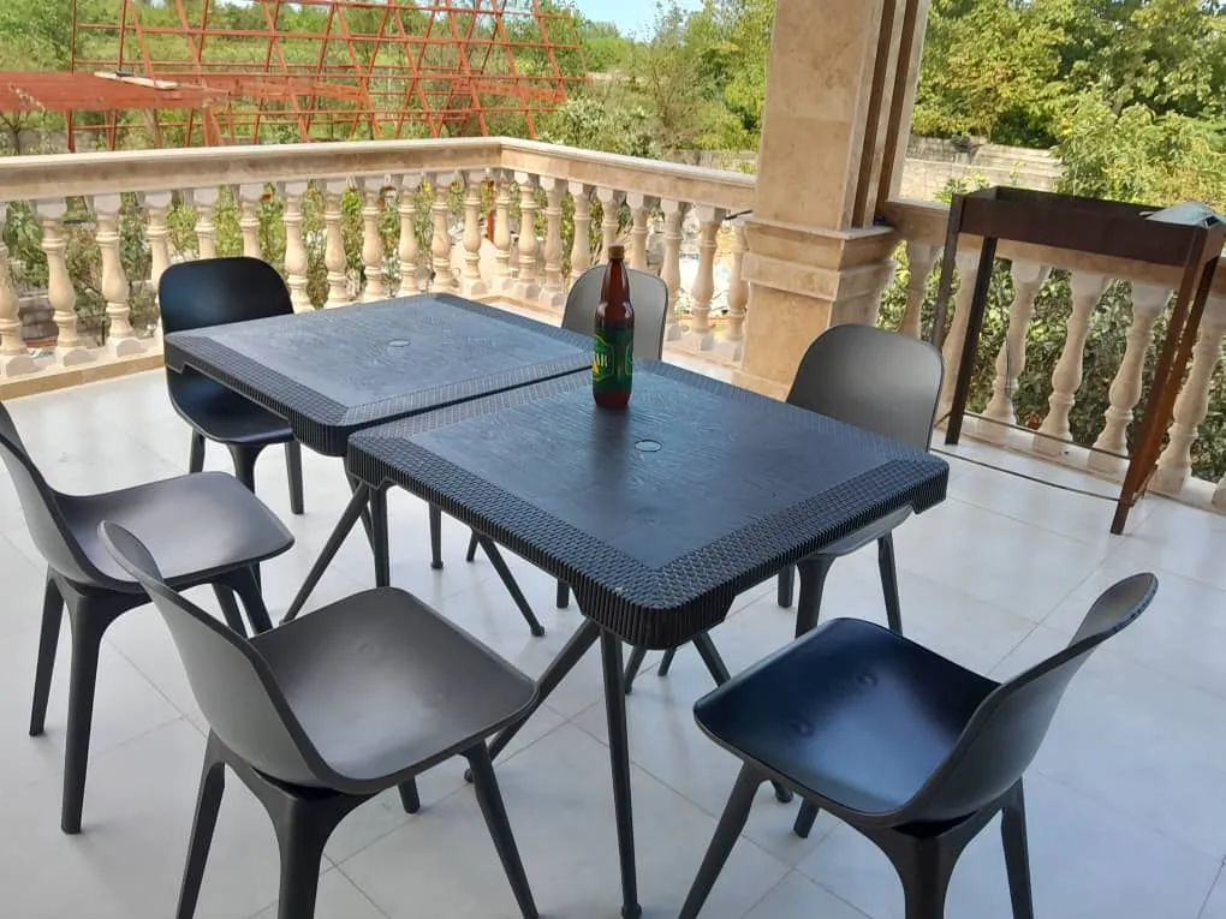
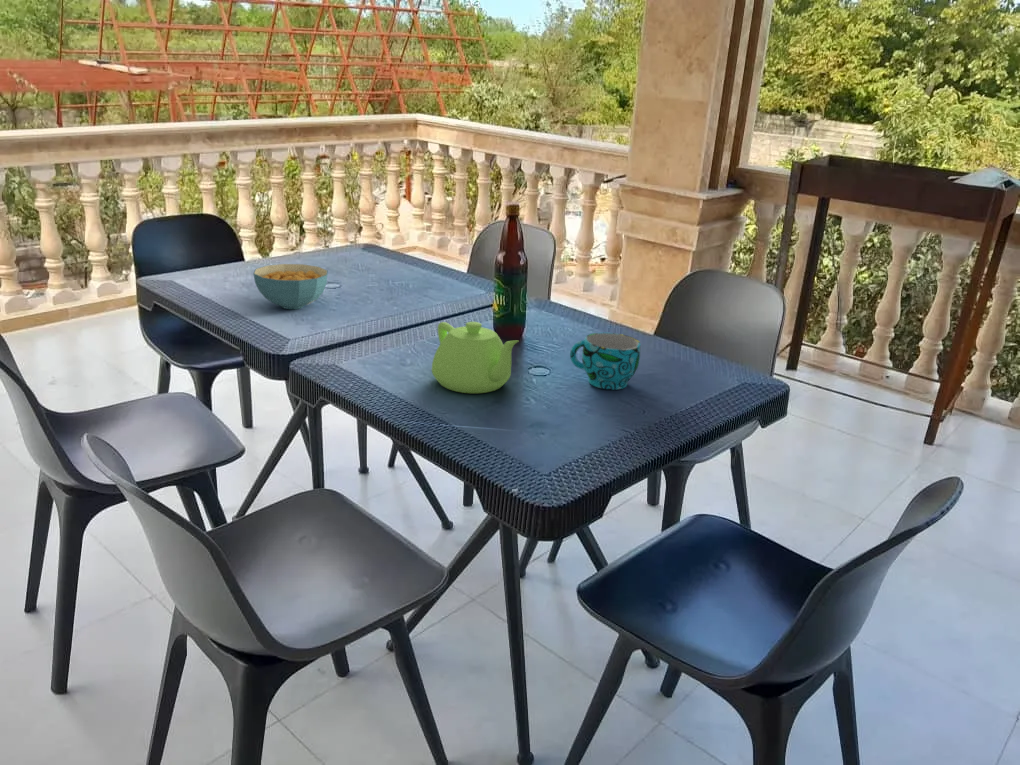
+ cereal bowl (291, 289)
+ teapot (474, 353)
+ cup (606, 362)
